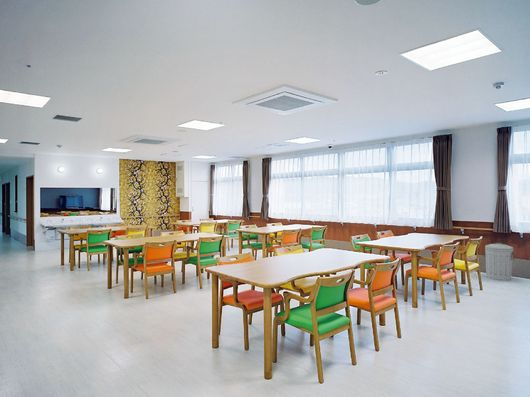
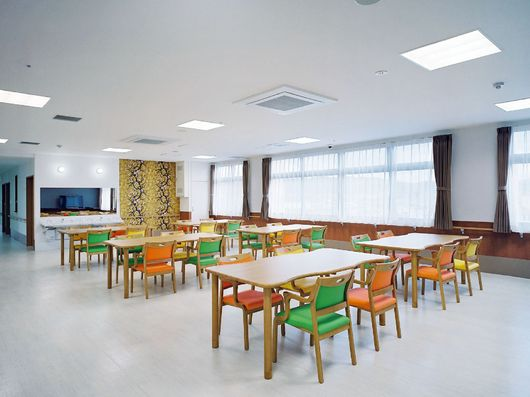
- trash can (498, 260)
